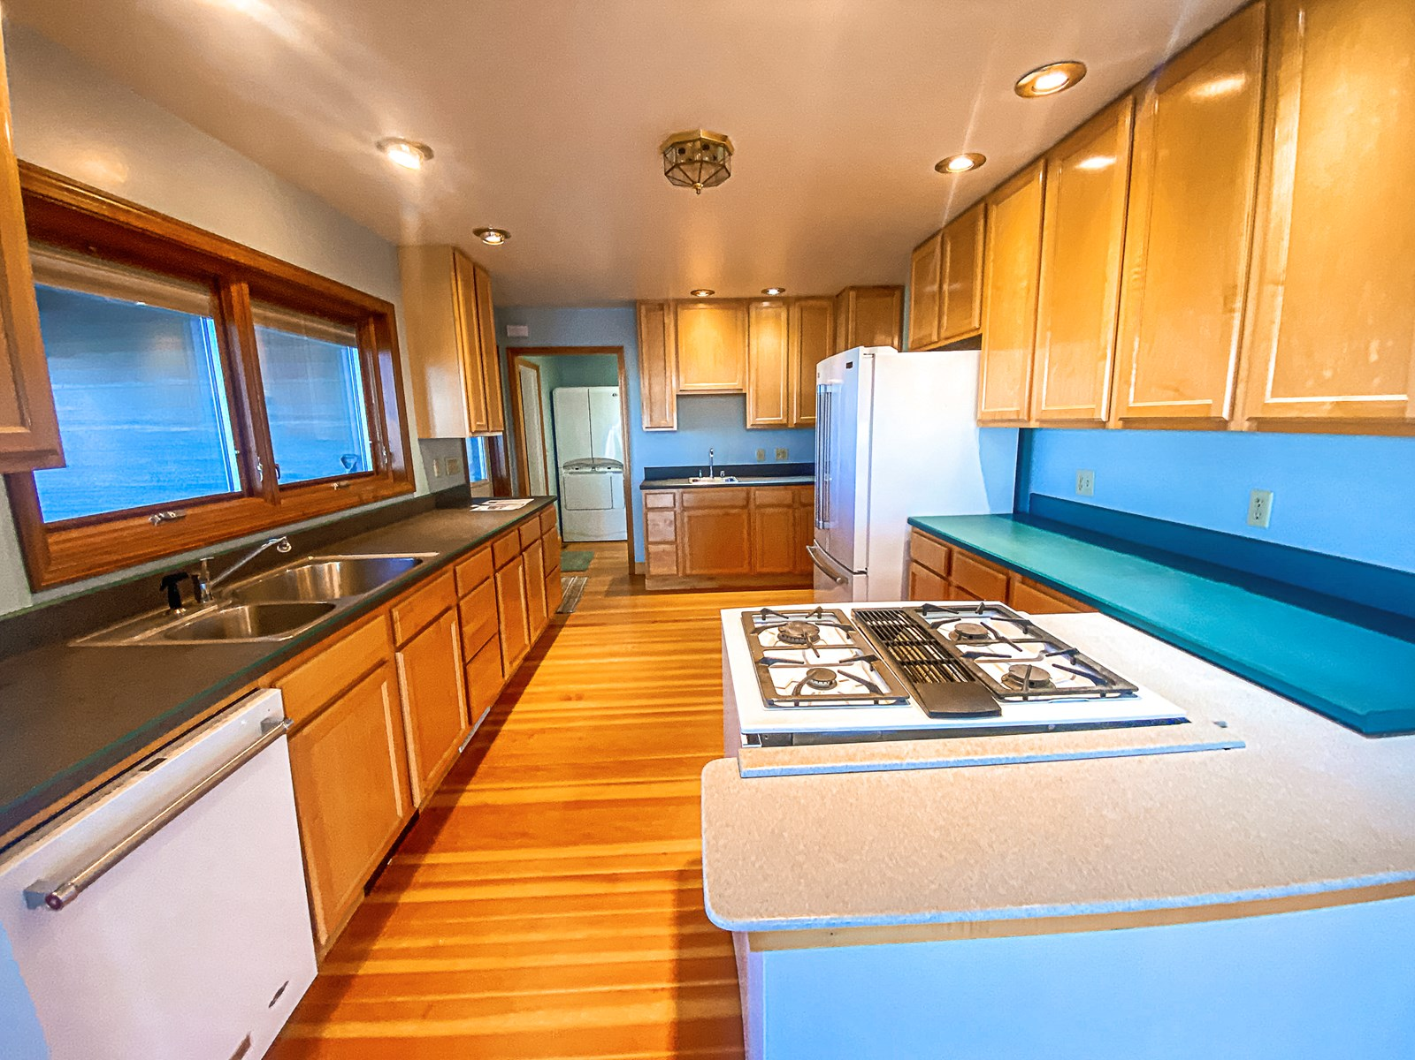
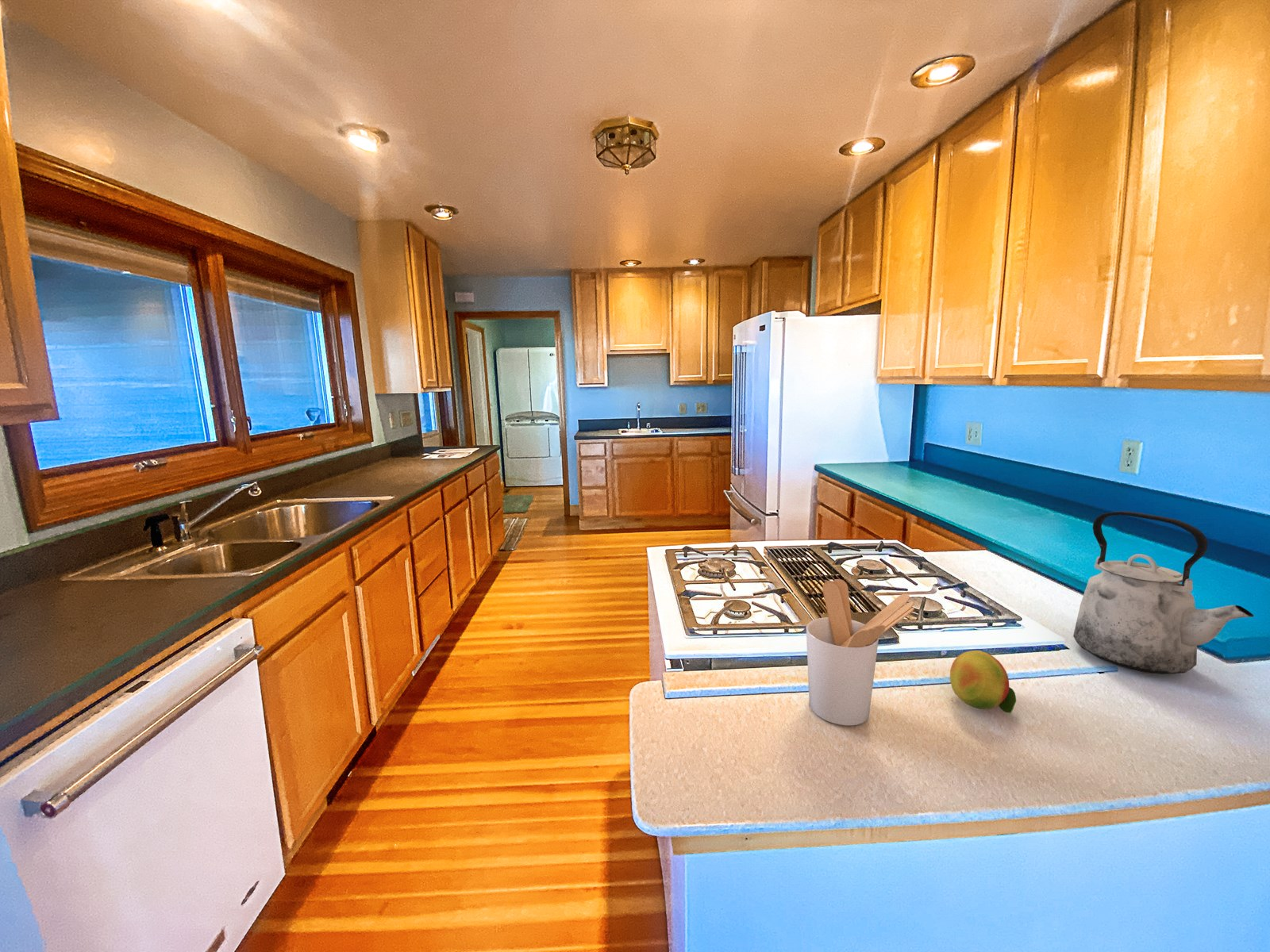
+ kettle (1160, 594)
+ utensil holder (859, 652)
+ fruit (979, 678)
